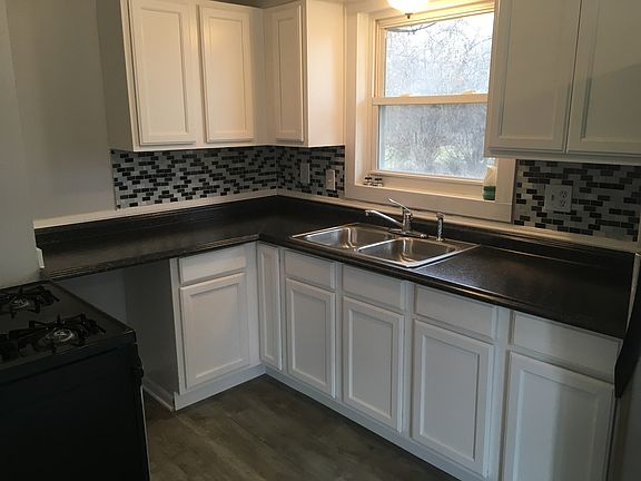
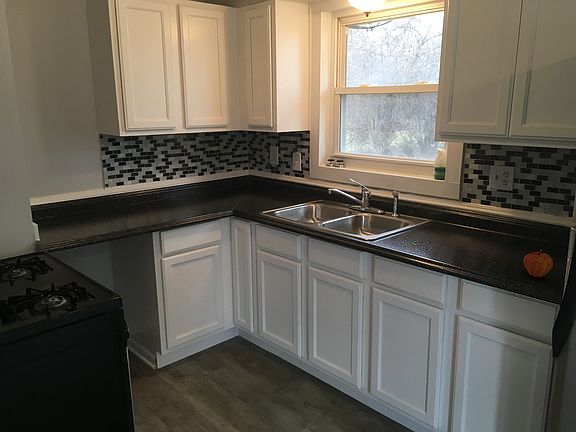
+ fruit (537, 263)
